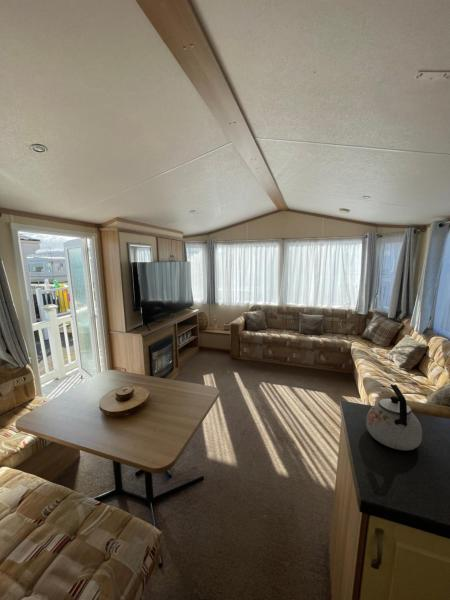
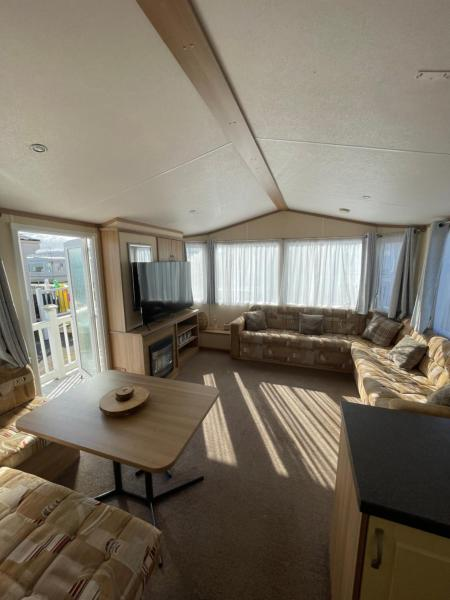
- kettle (393, 413)
